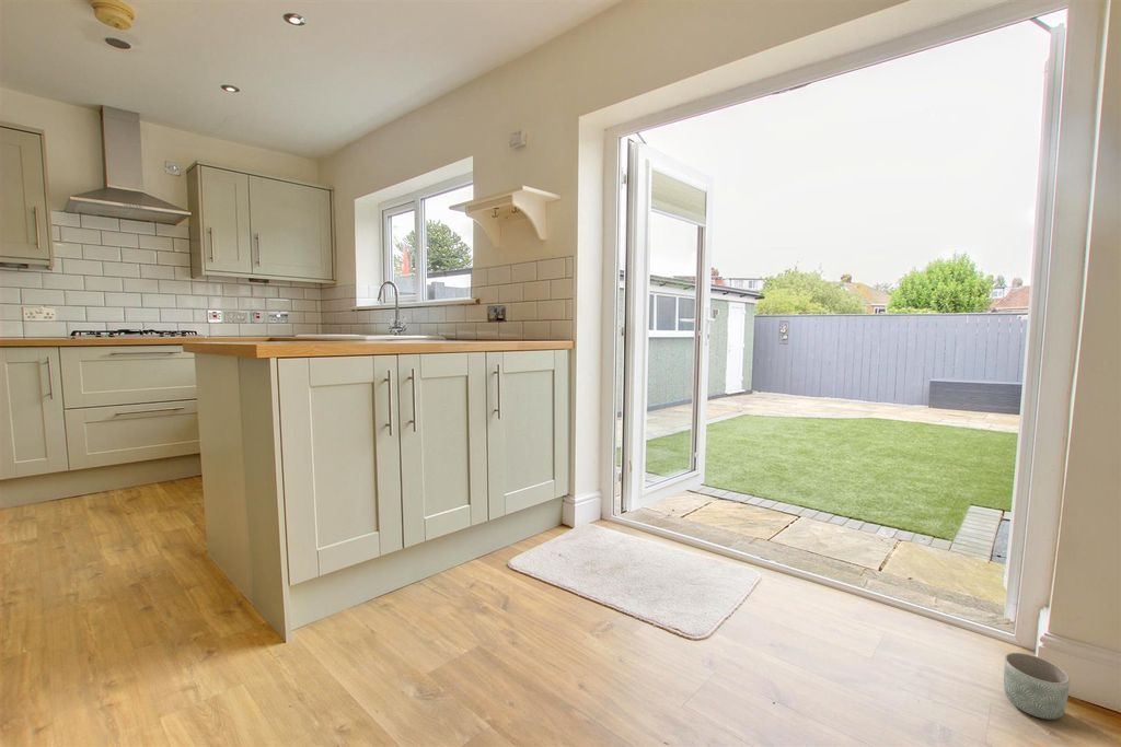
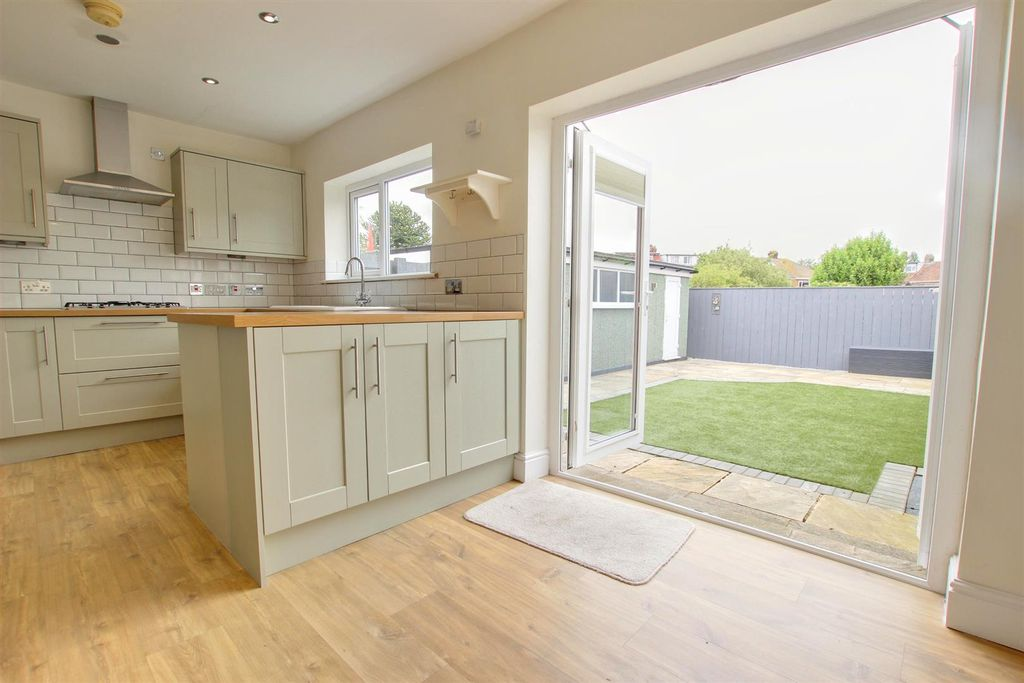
- planter (1035, 687)
